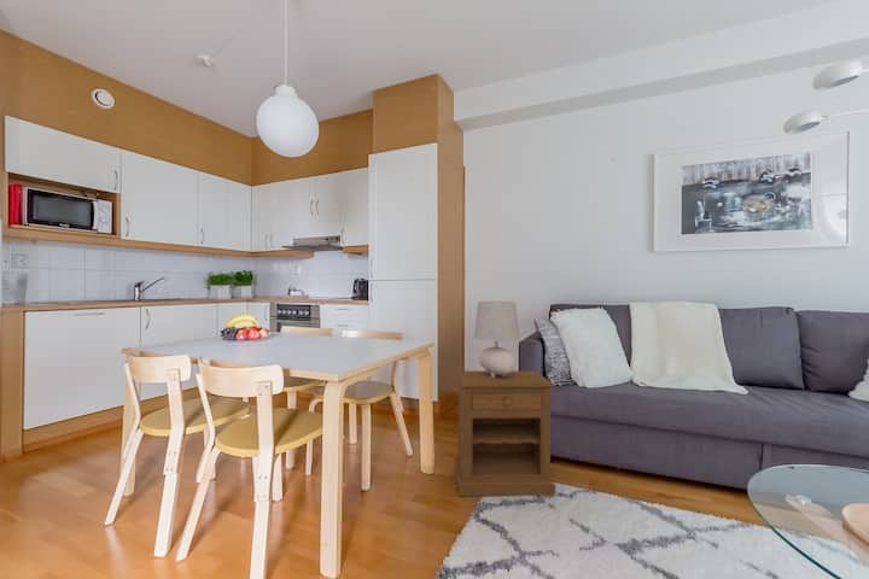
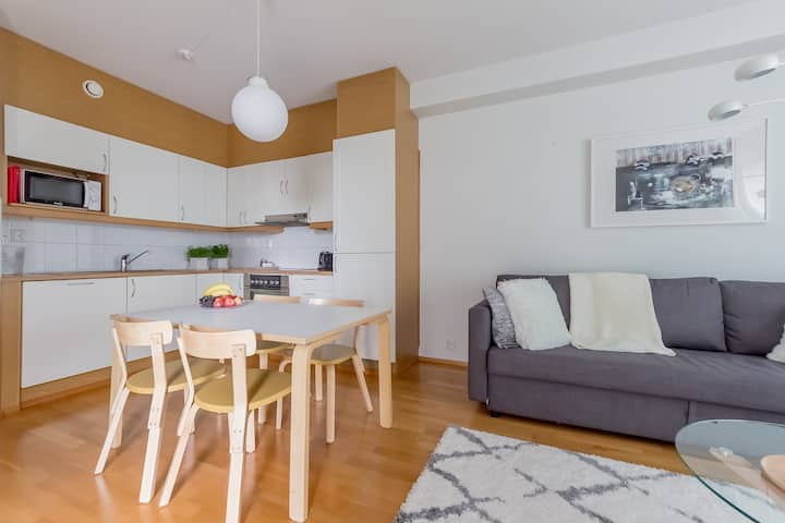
- nightstand (501, 428)
- table lamp (495, 338)
